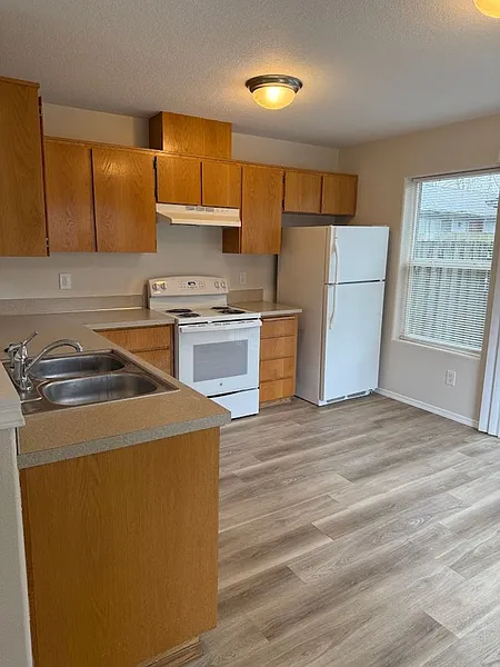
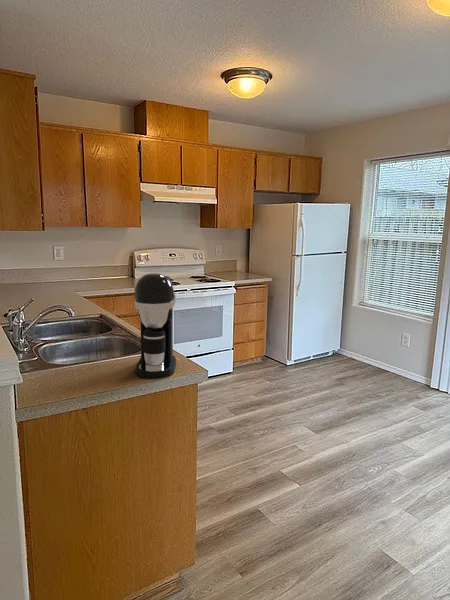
+ coffee maker (156, 321)
